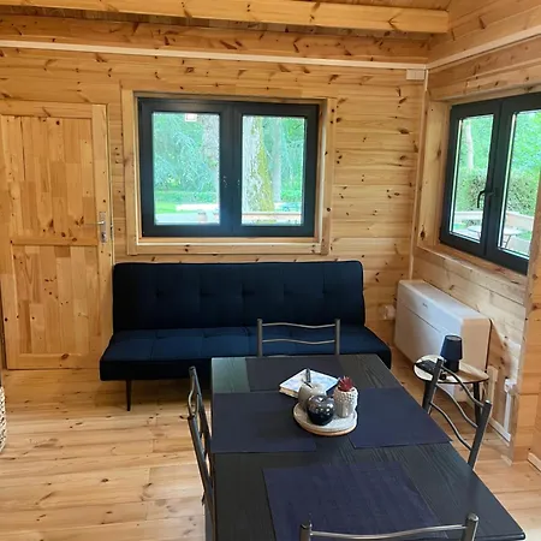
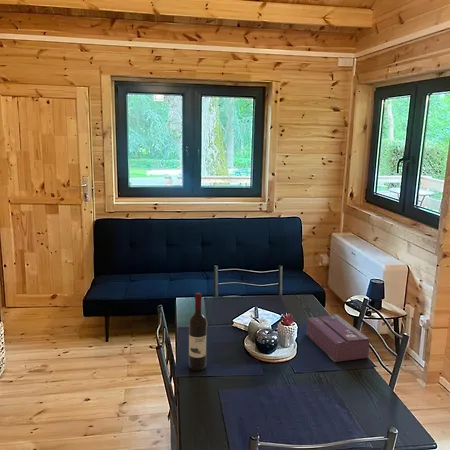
+ tissue box (336, 336)
+ wine bottle (197, 330)
